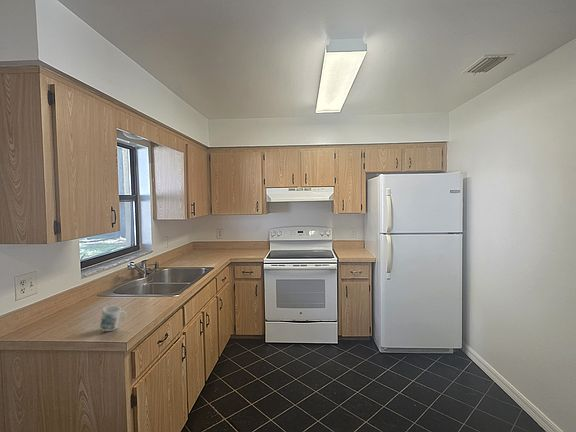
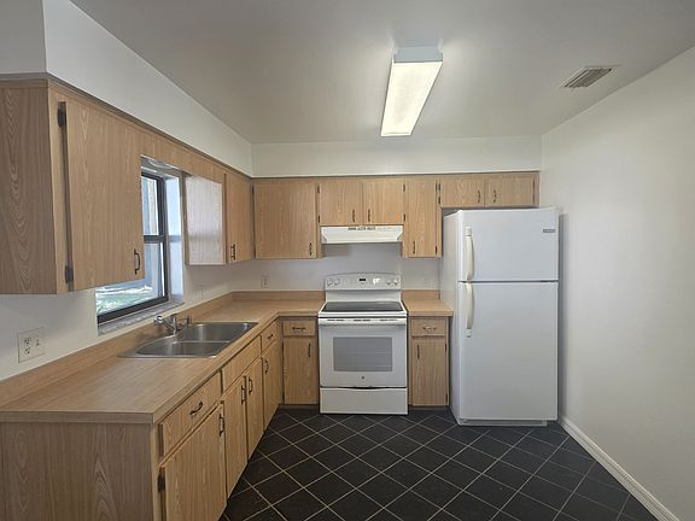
- mug (112, 317)
